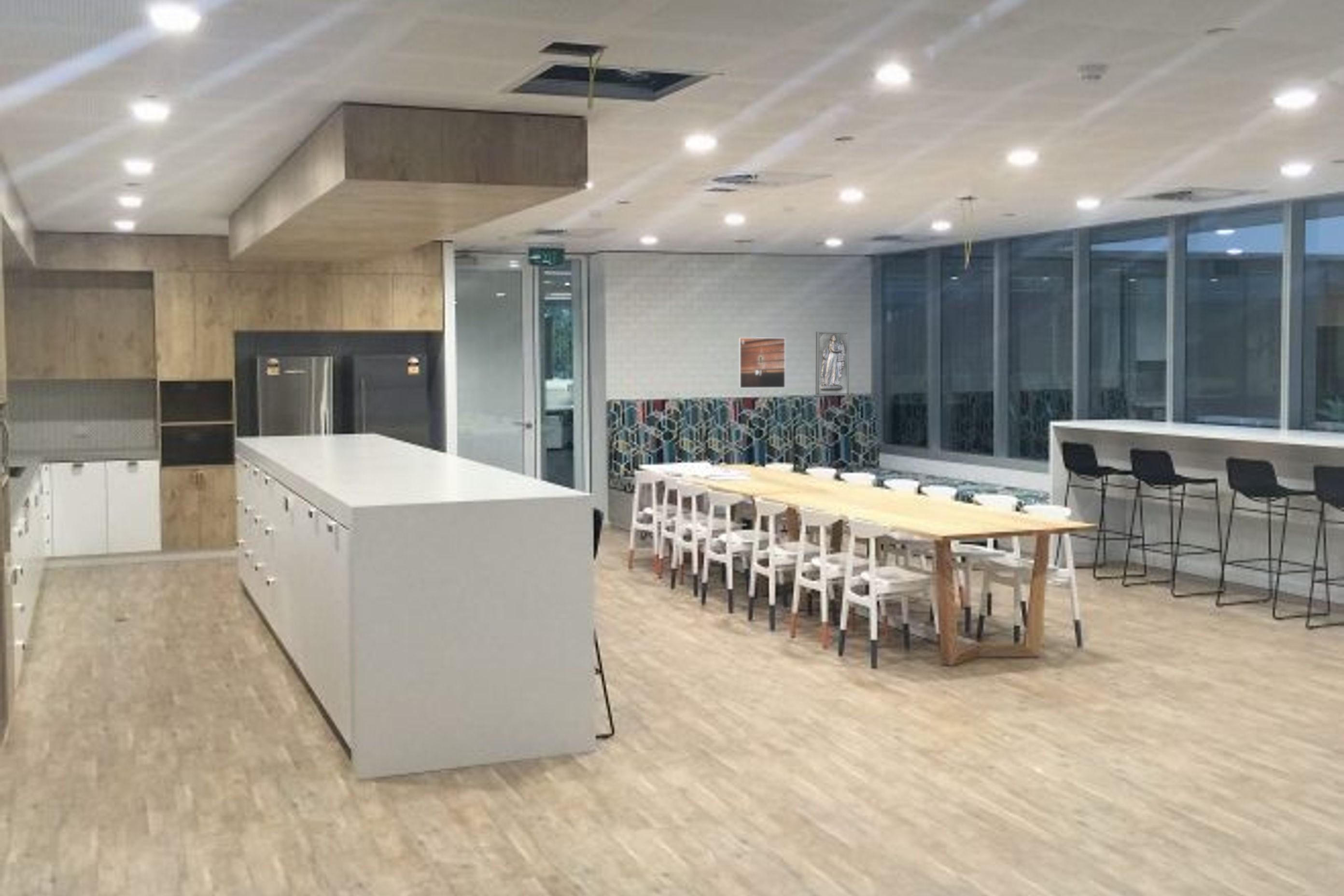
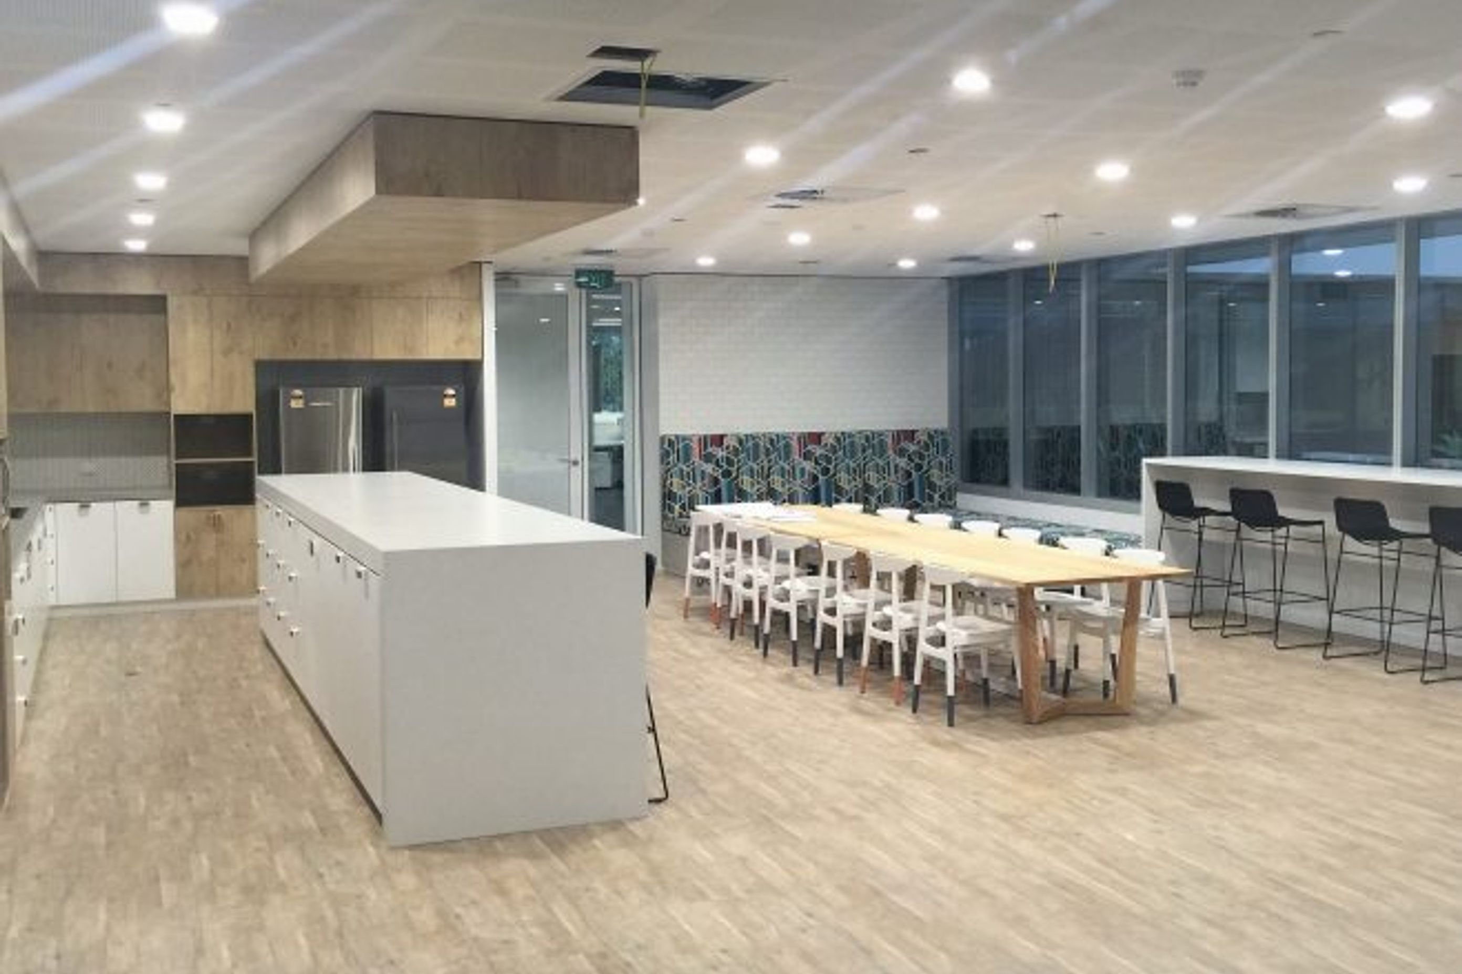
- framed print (762, 363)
- relief panel (833, 363)
